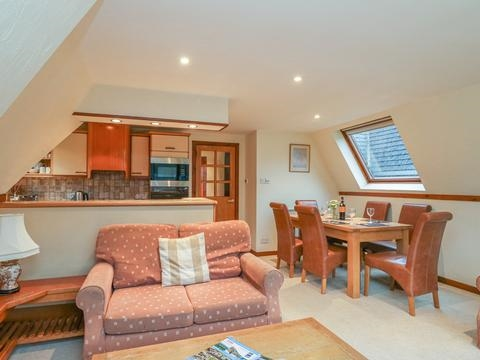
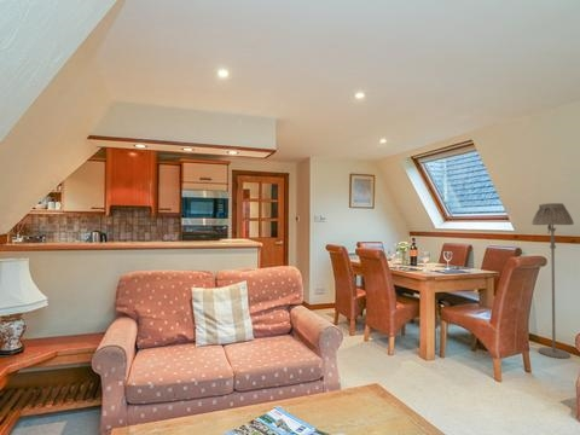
+ floor lamp (552, 278)
